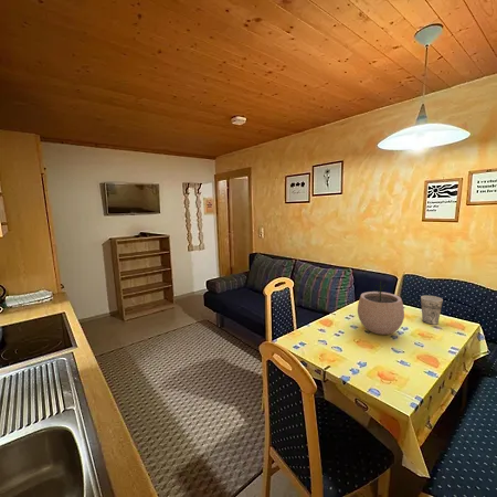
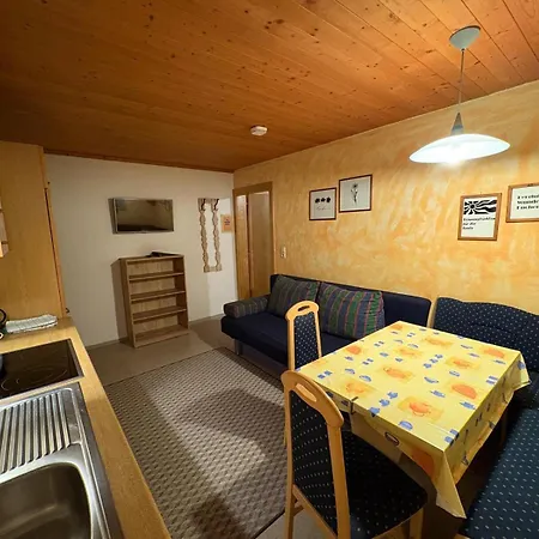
- cup (431, 309)
- plant pot (380, 306)
